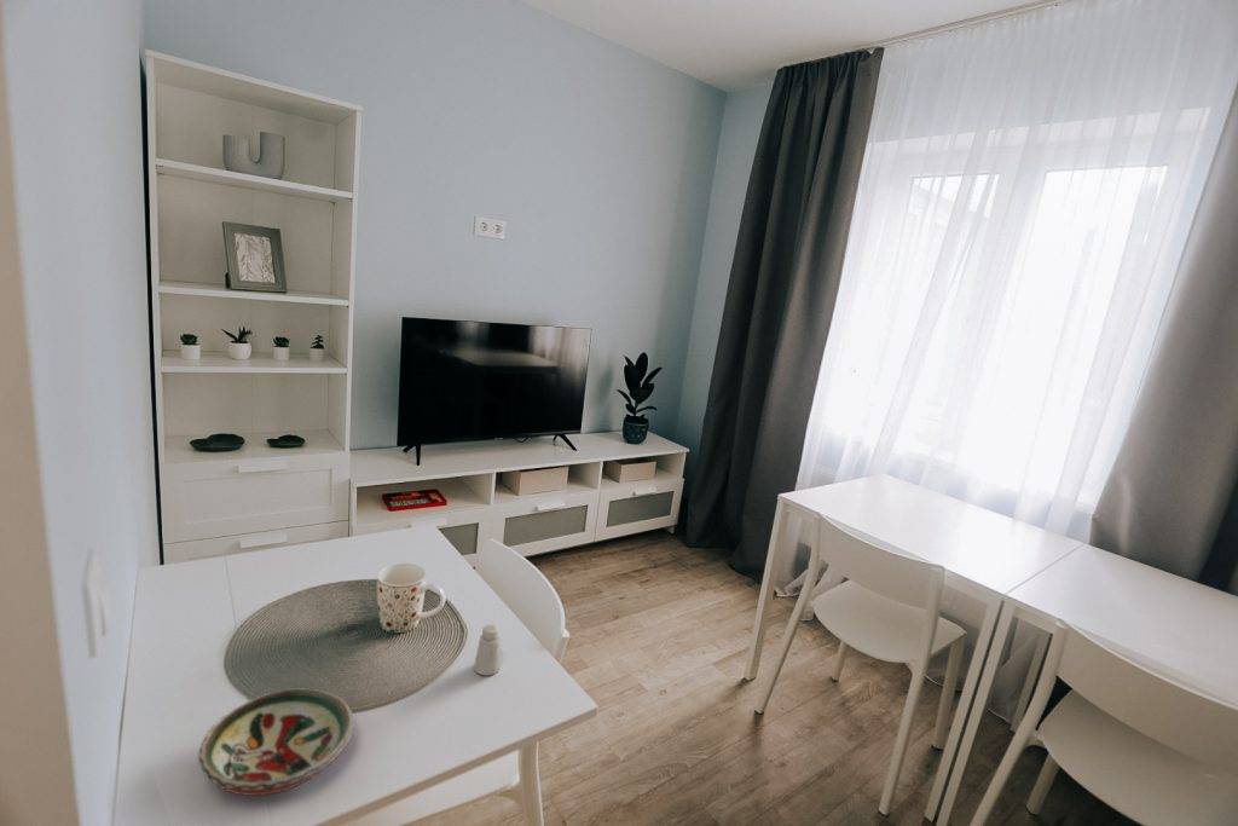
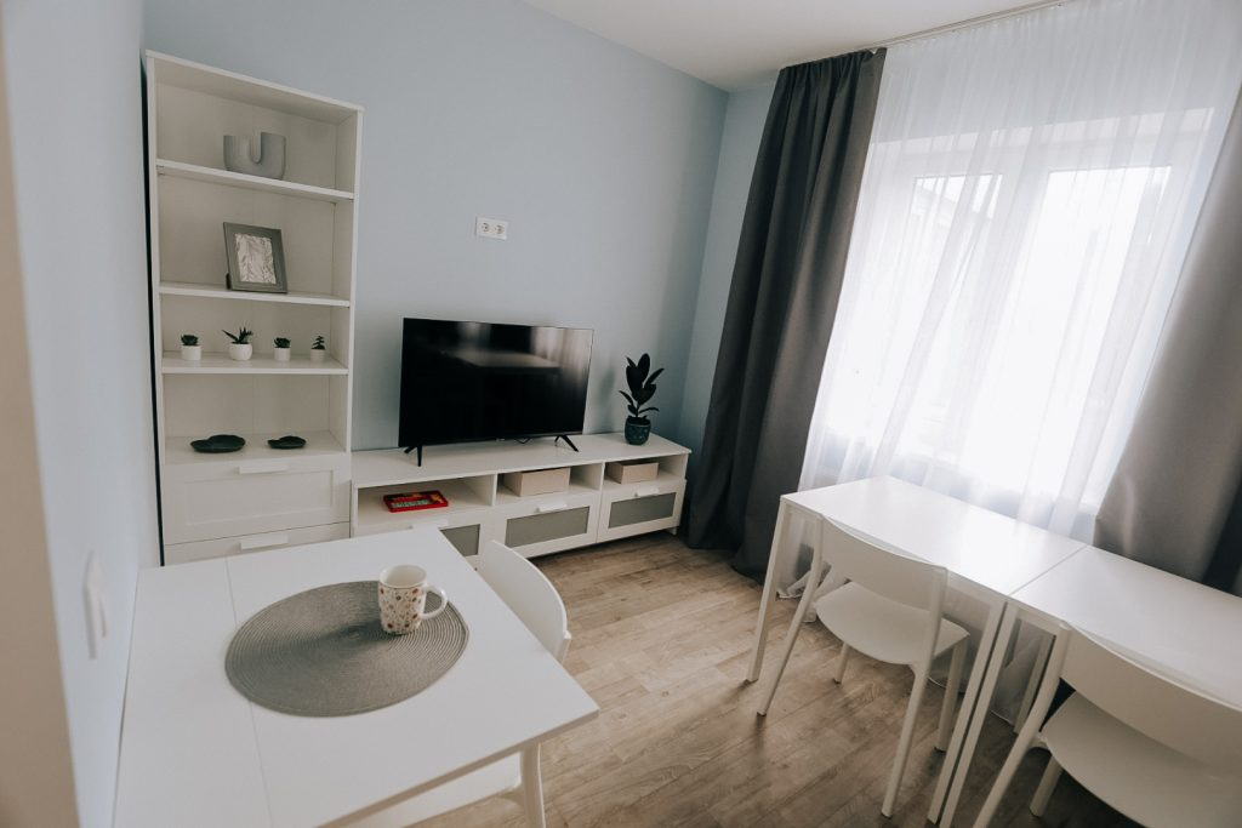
- decorative bowl (279, 746)
- saltshaker (488, 647)
